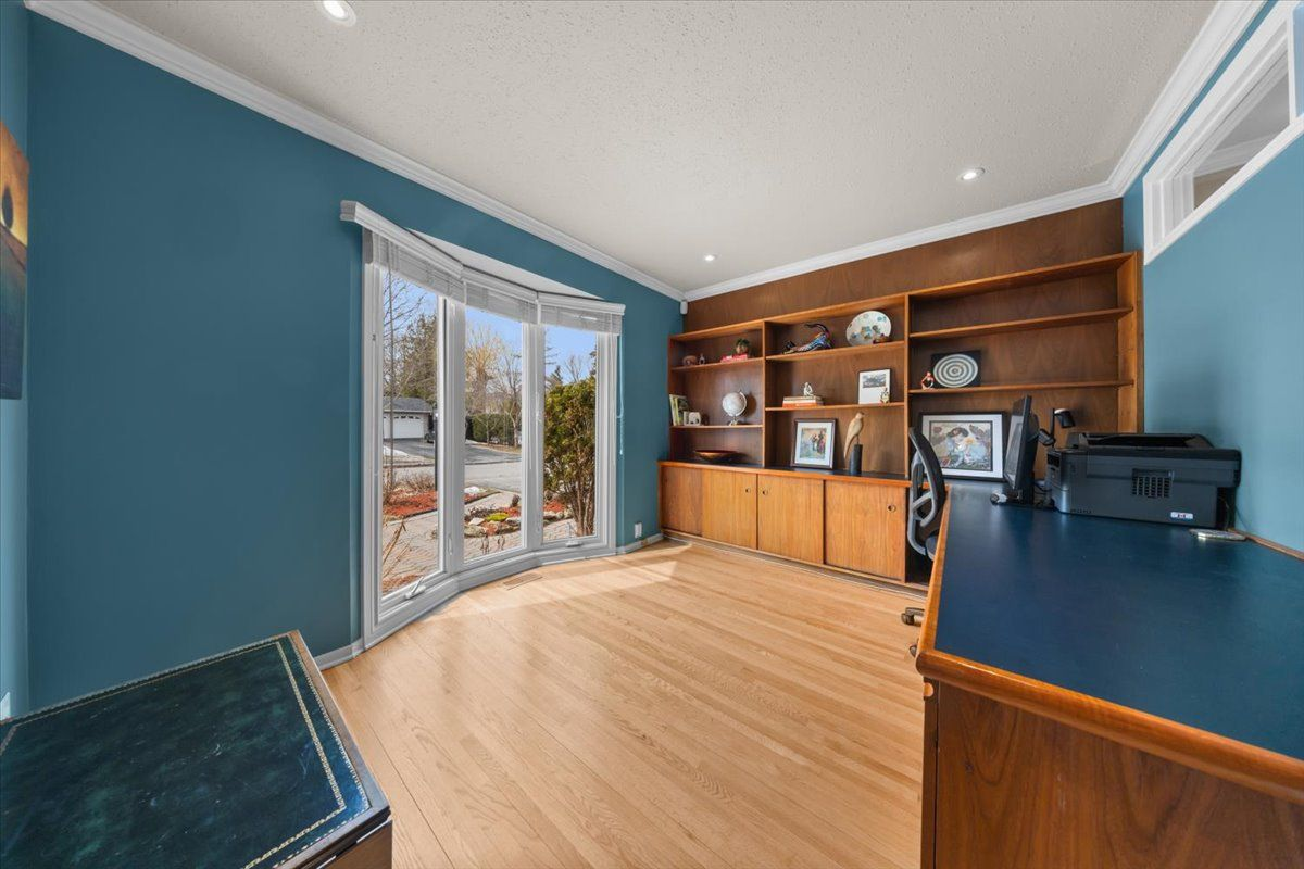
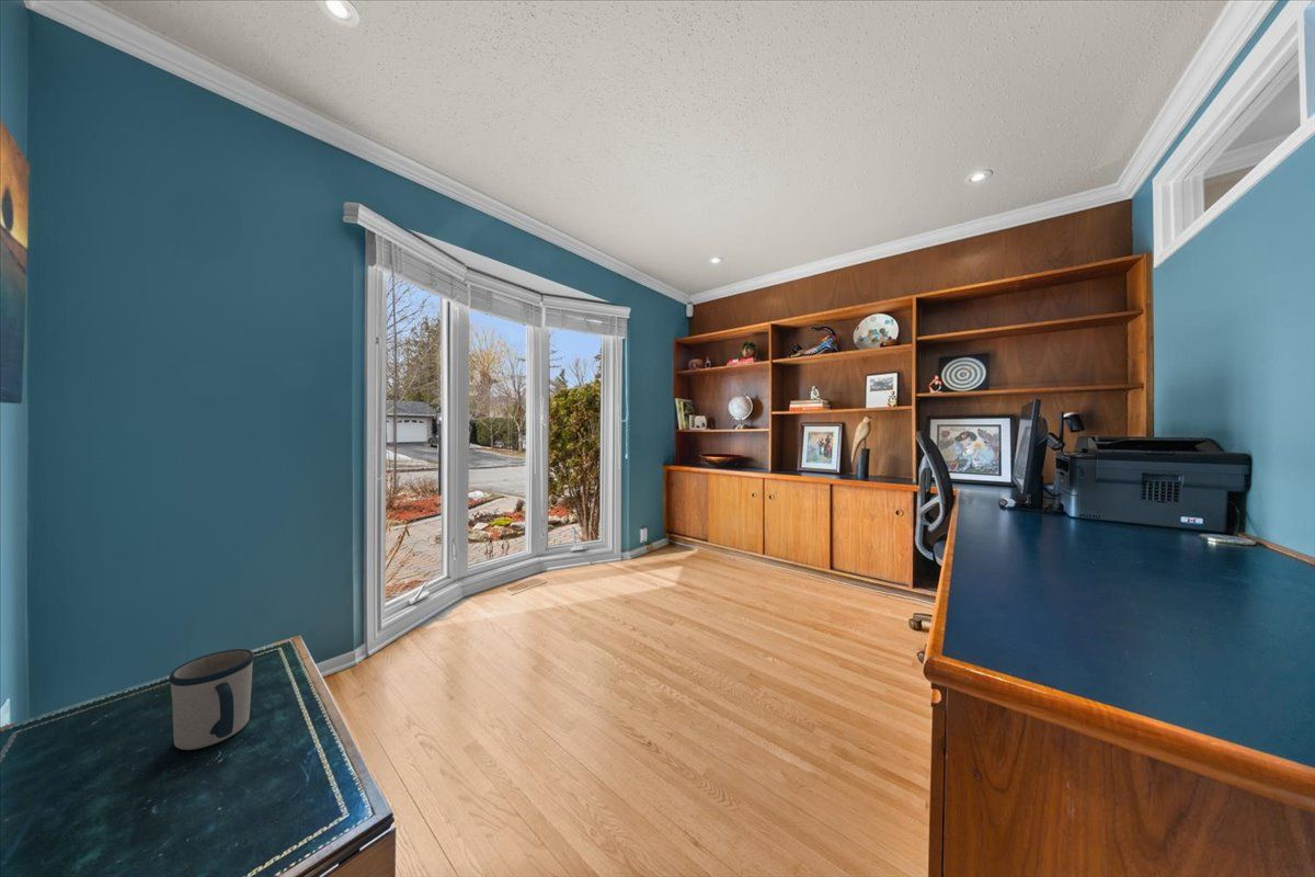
+ mug (213, 701)
